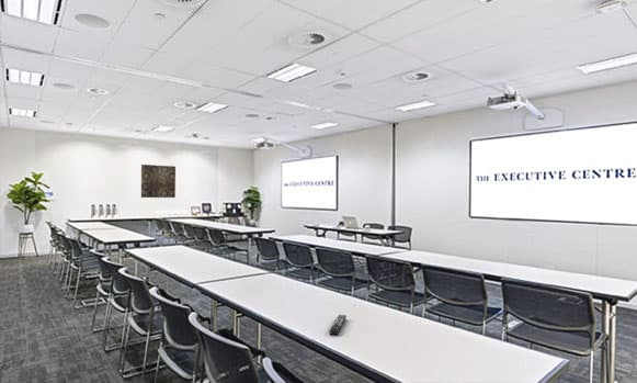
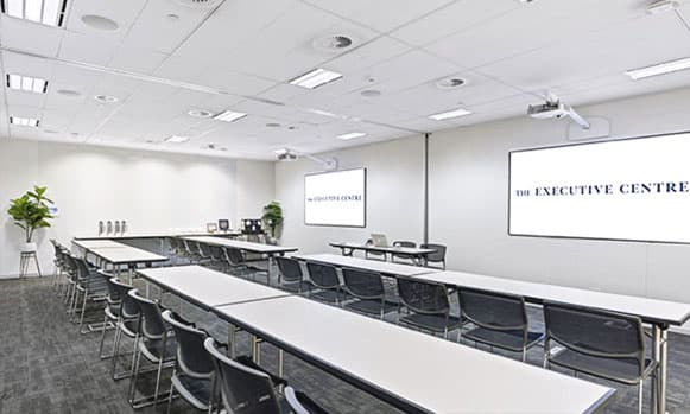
- wall art (158, 181)
- remote control (338, 324)
